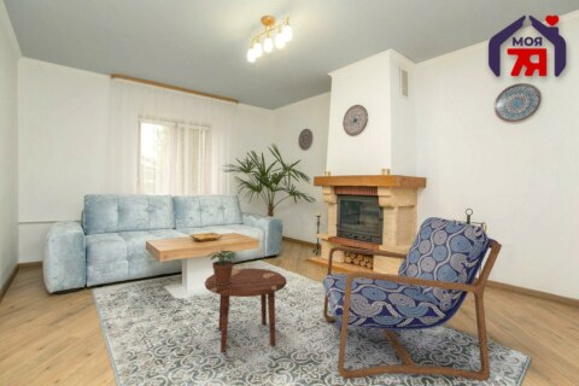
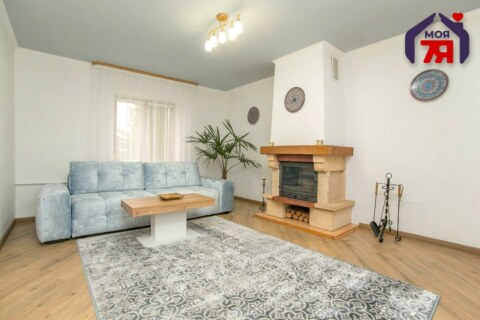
- armchair (394, 282)
- potted plant (222, 267)
- side table (245, 296)
